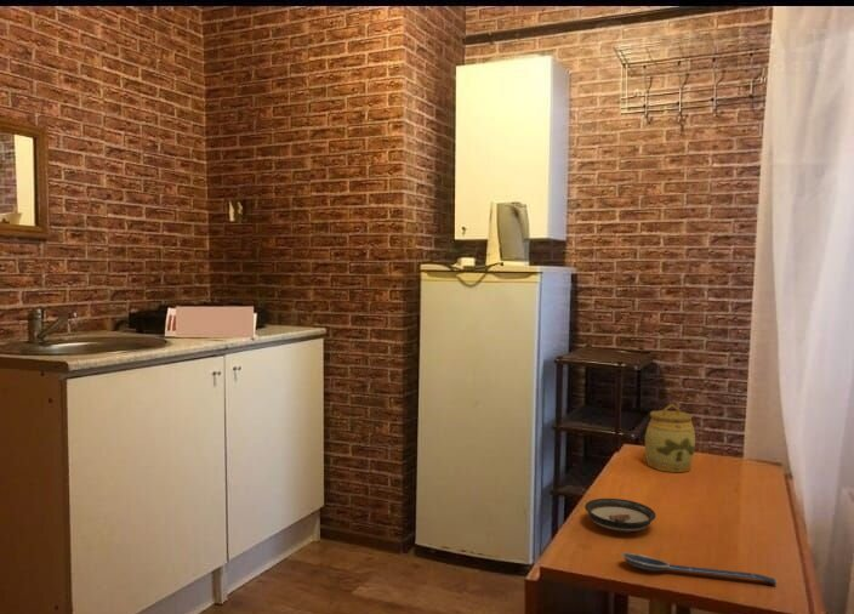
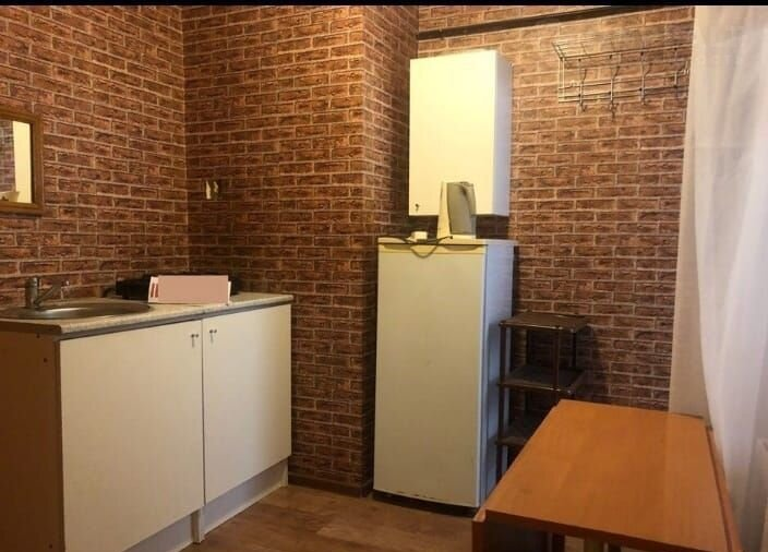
- jar (670, 434)
- saucer (619, 517)
- spoon (696, 569)
